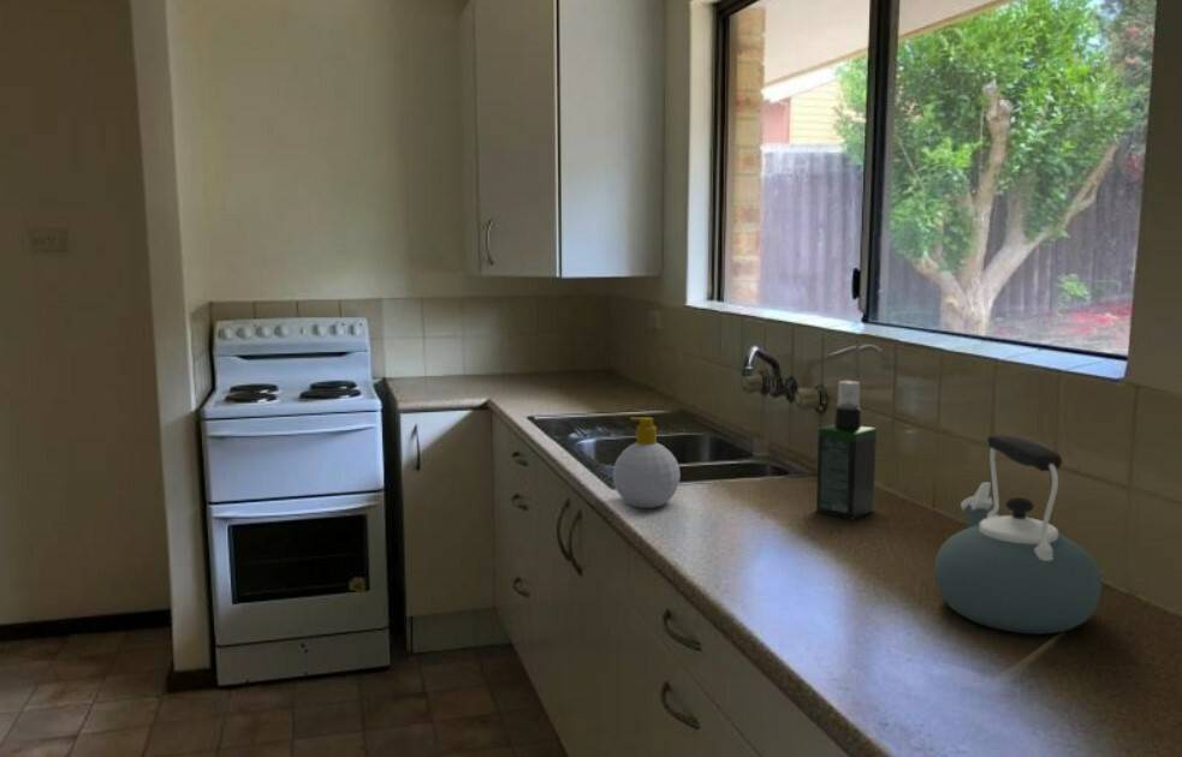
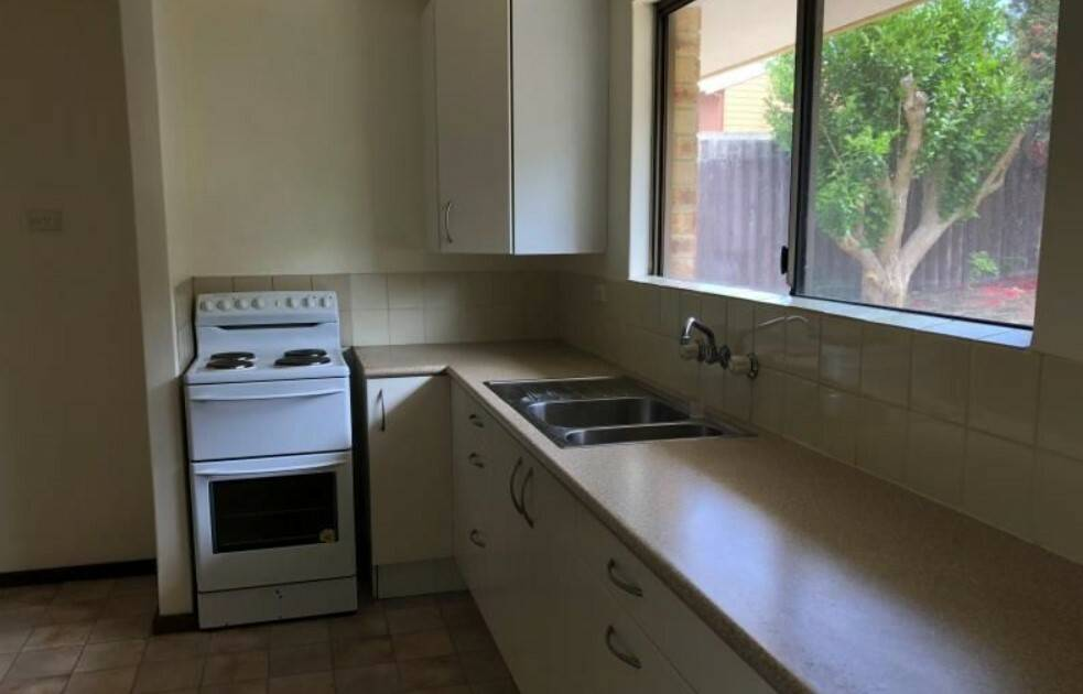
- kettle (1010, 523)
- soap bottle (646, 460)
- spray bottle (847, 447)
